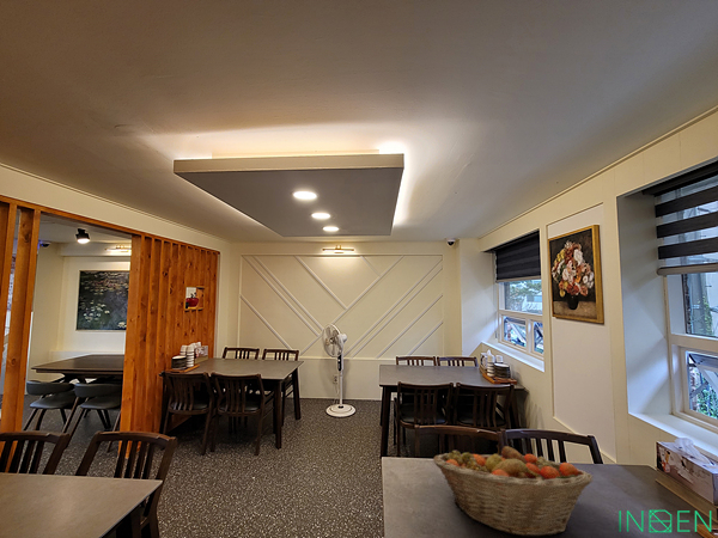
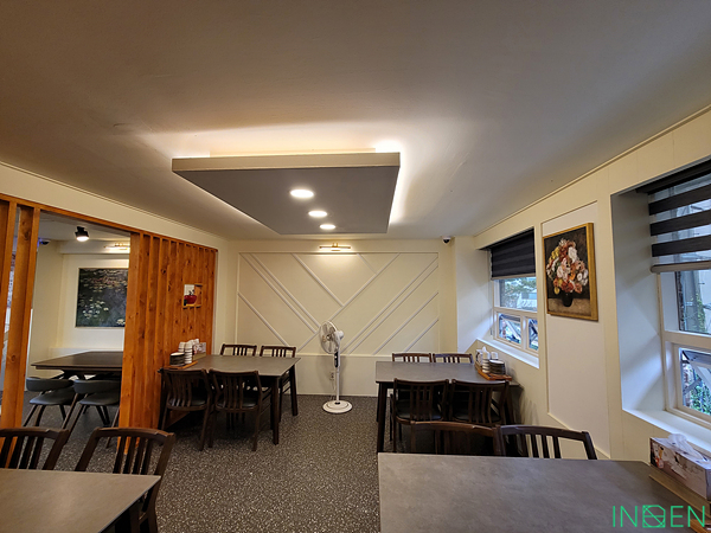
- fruit basket (506, 477)
